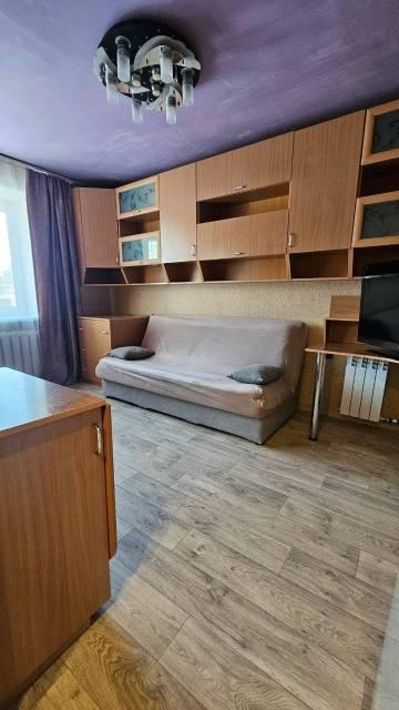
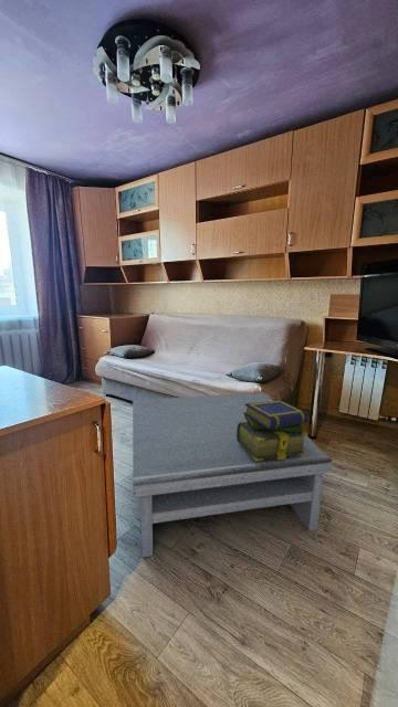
+ coffee table (216, 457)
+ stack of books (272, 420)
